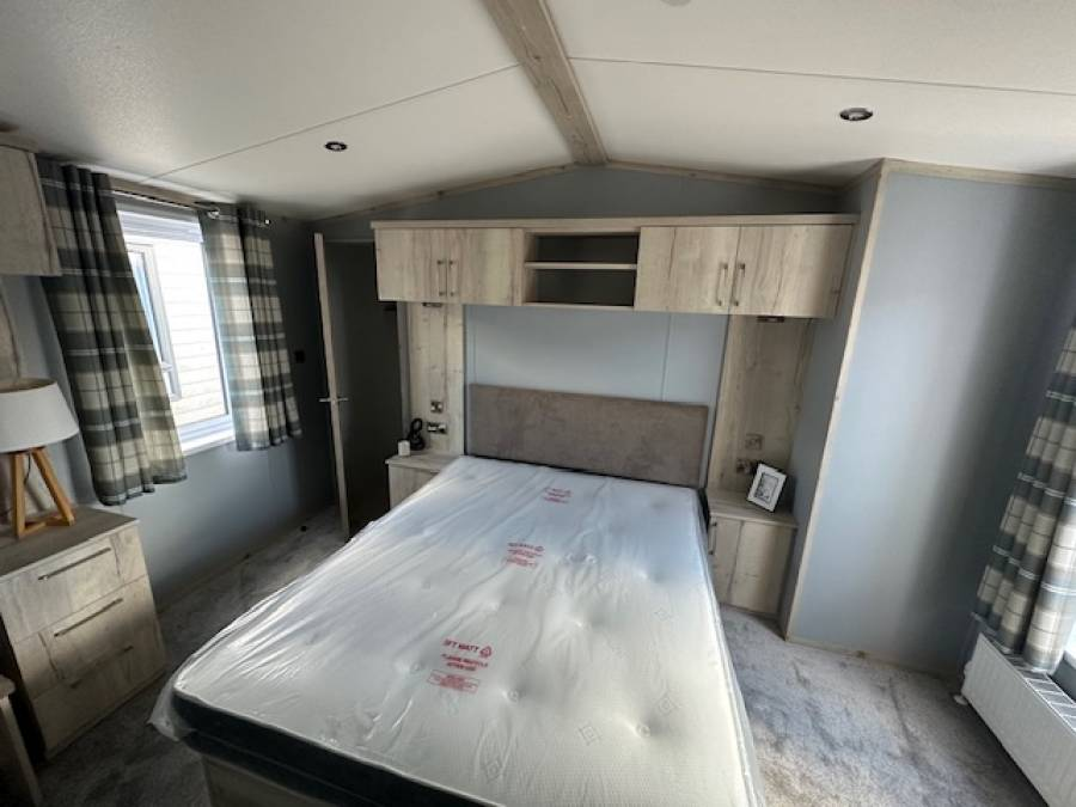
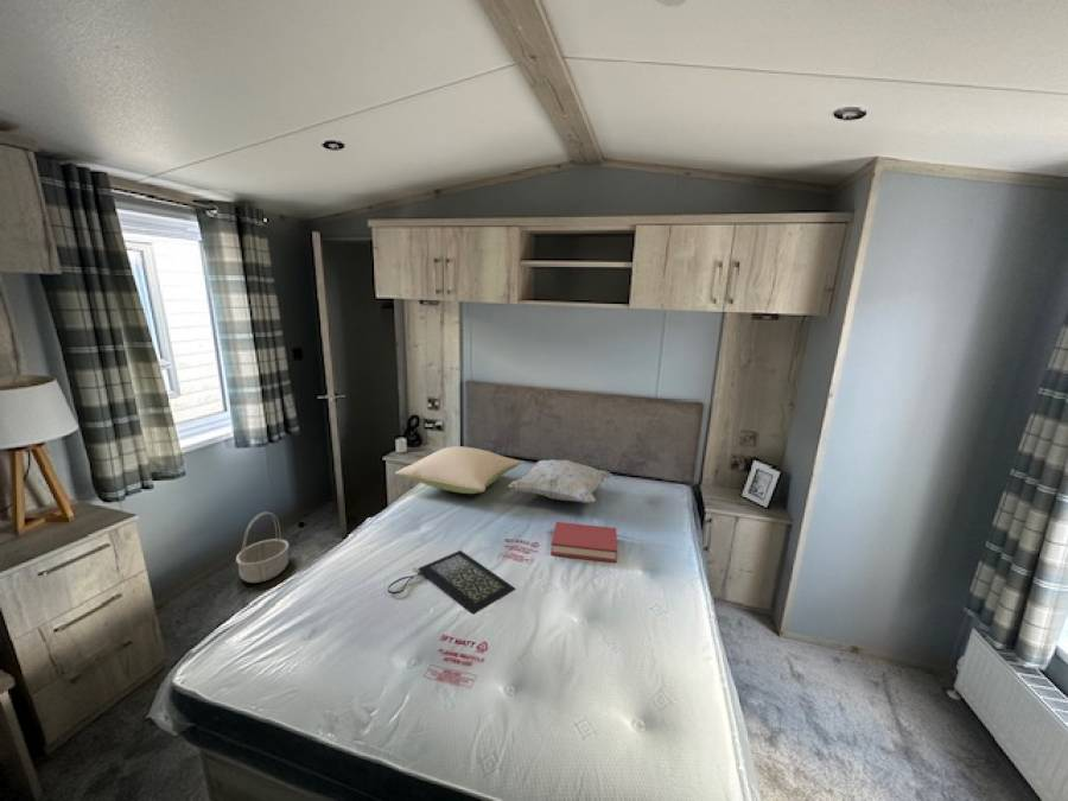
+ basket (262, 543)
+ pillow (460, 466)
+ clutch bag (460, 577)
+ hardback book (584, 540)
+ decorative pillow (562, 479)
